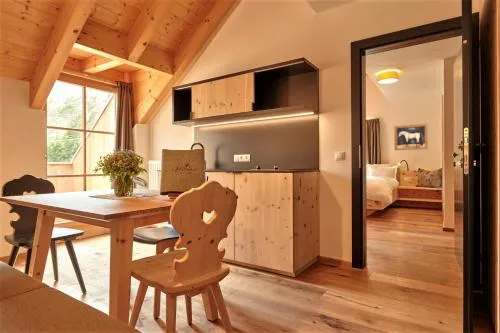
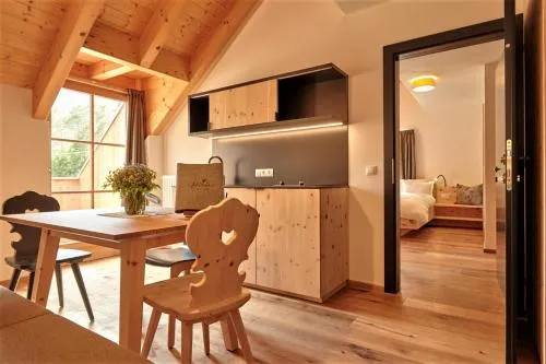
- wall art (410, 137)
